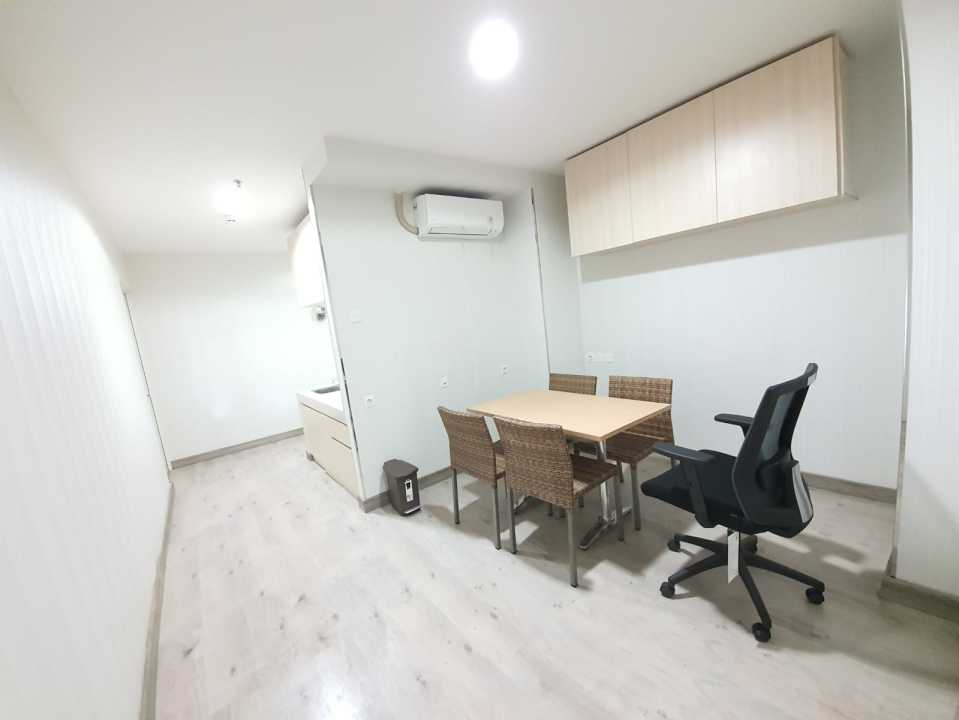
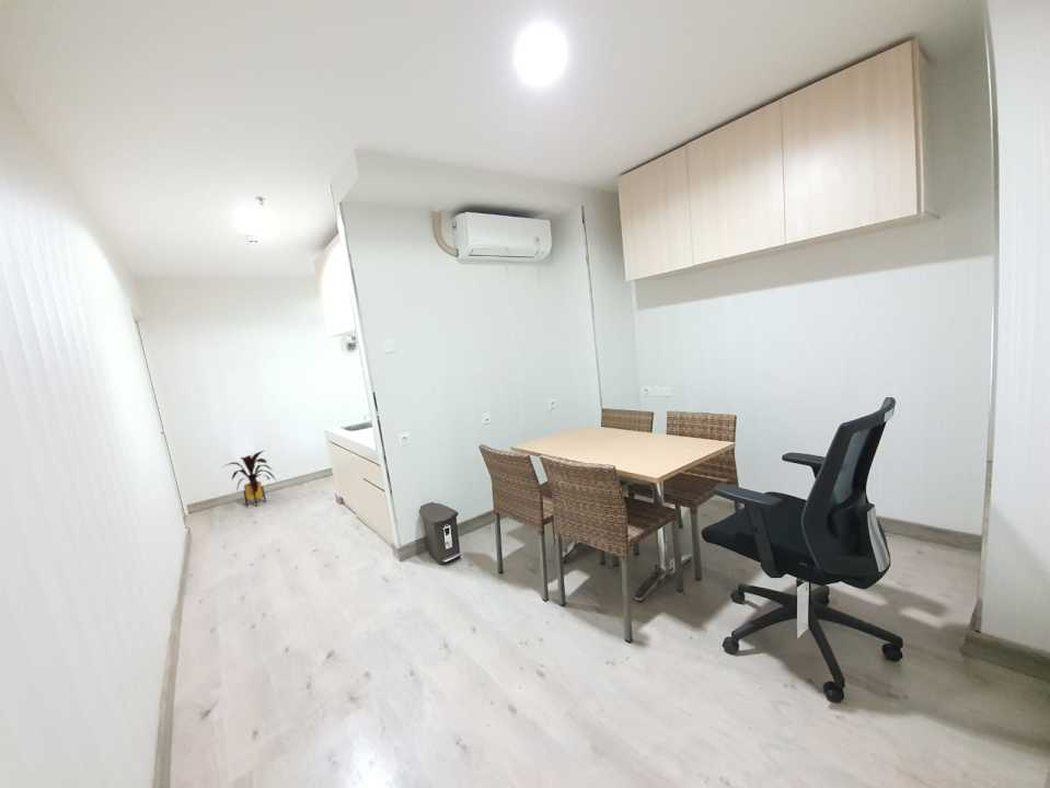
+ house plant (250, 479)
